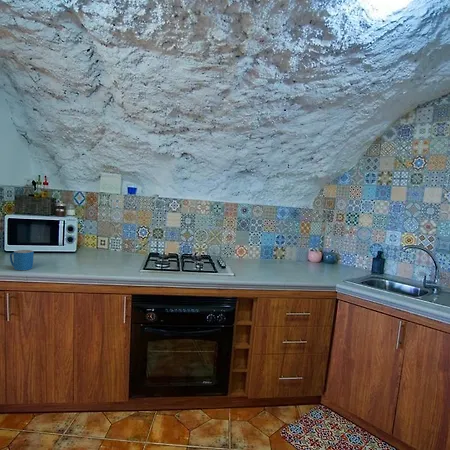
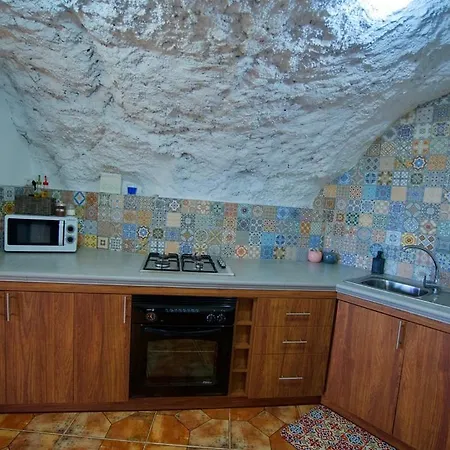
- mug (20, 259)
